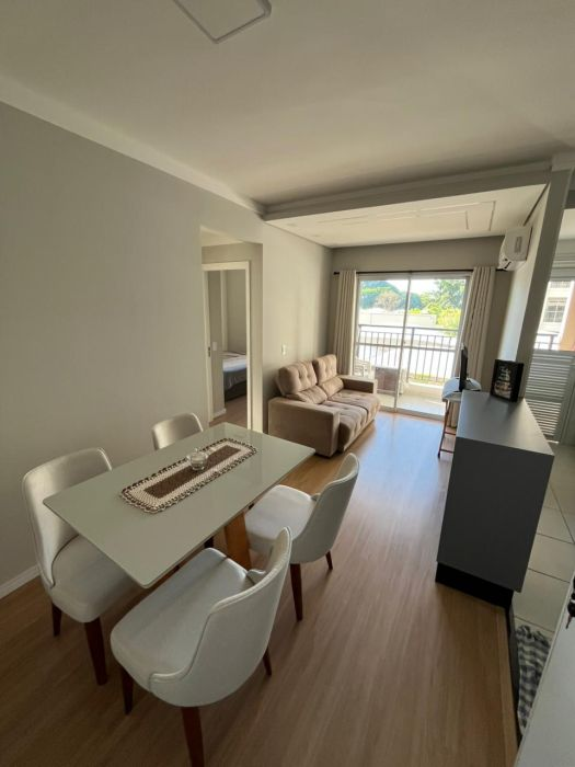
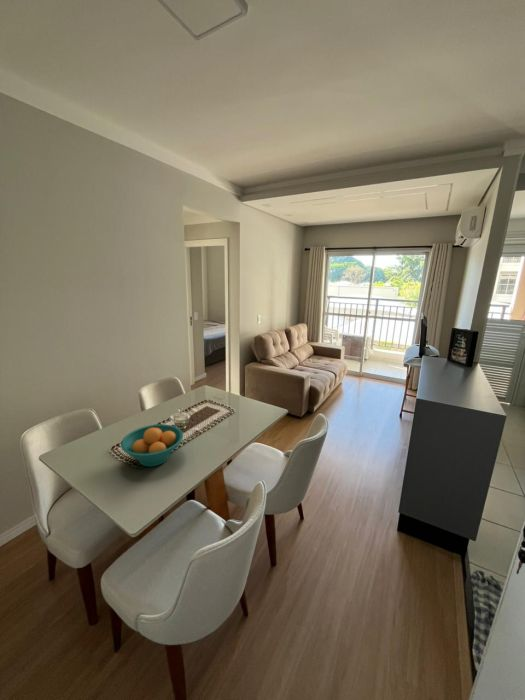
+ fruit bowl (153, 443)
